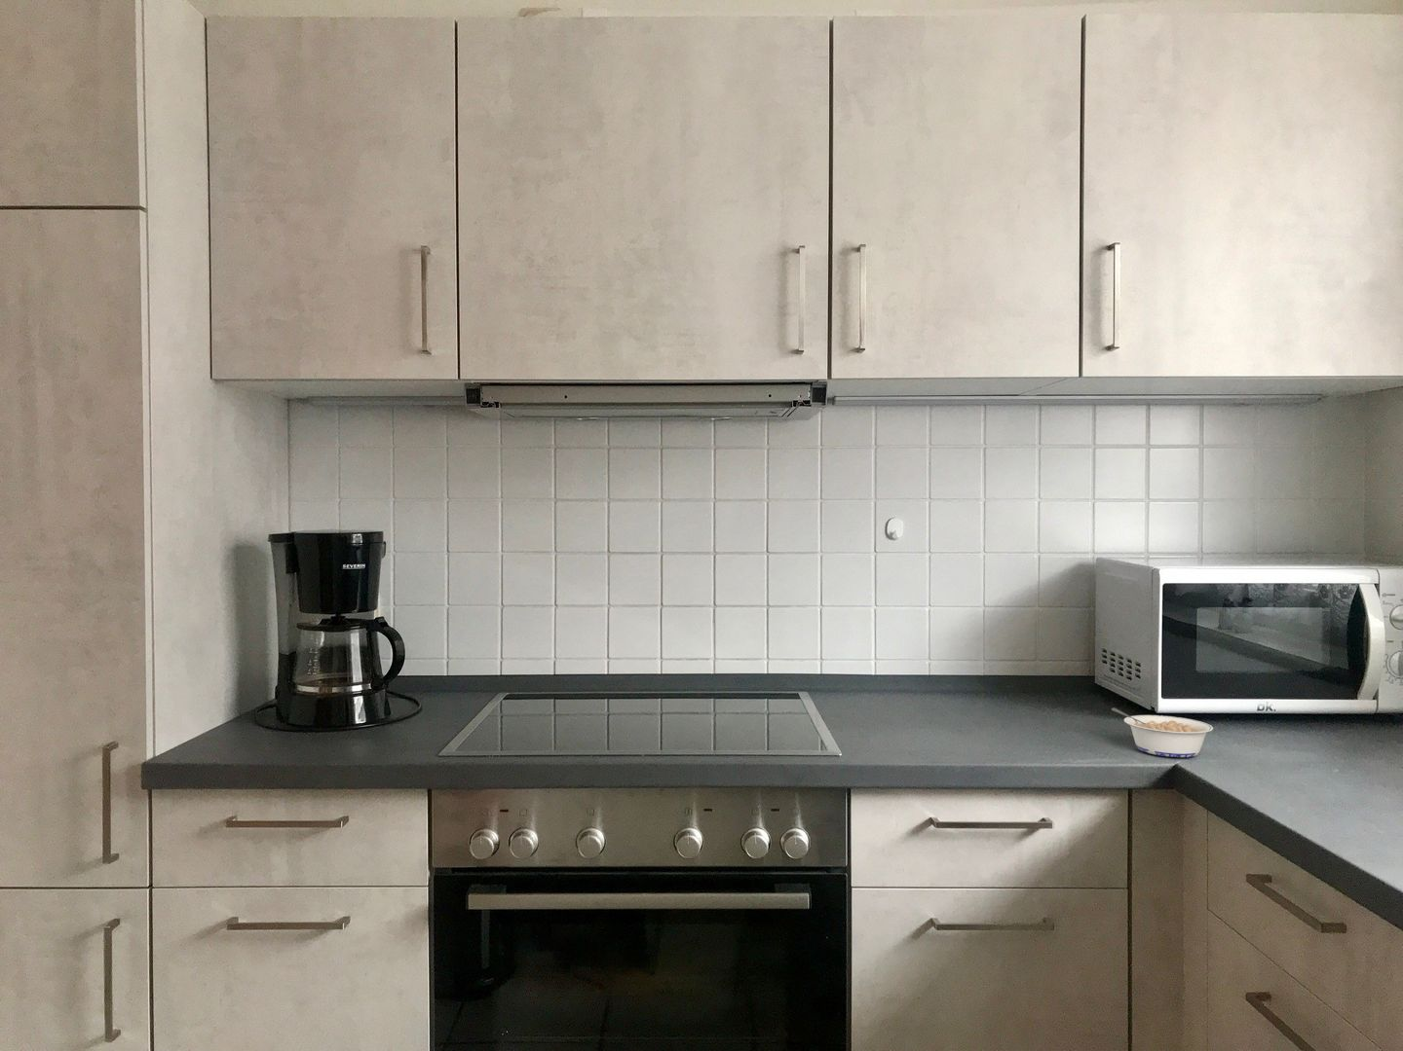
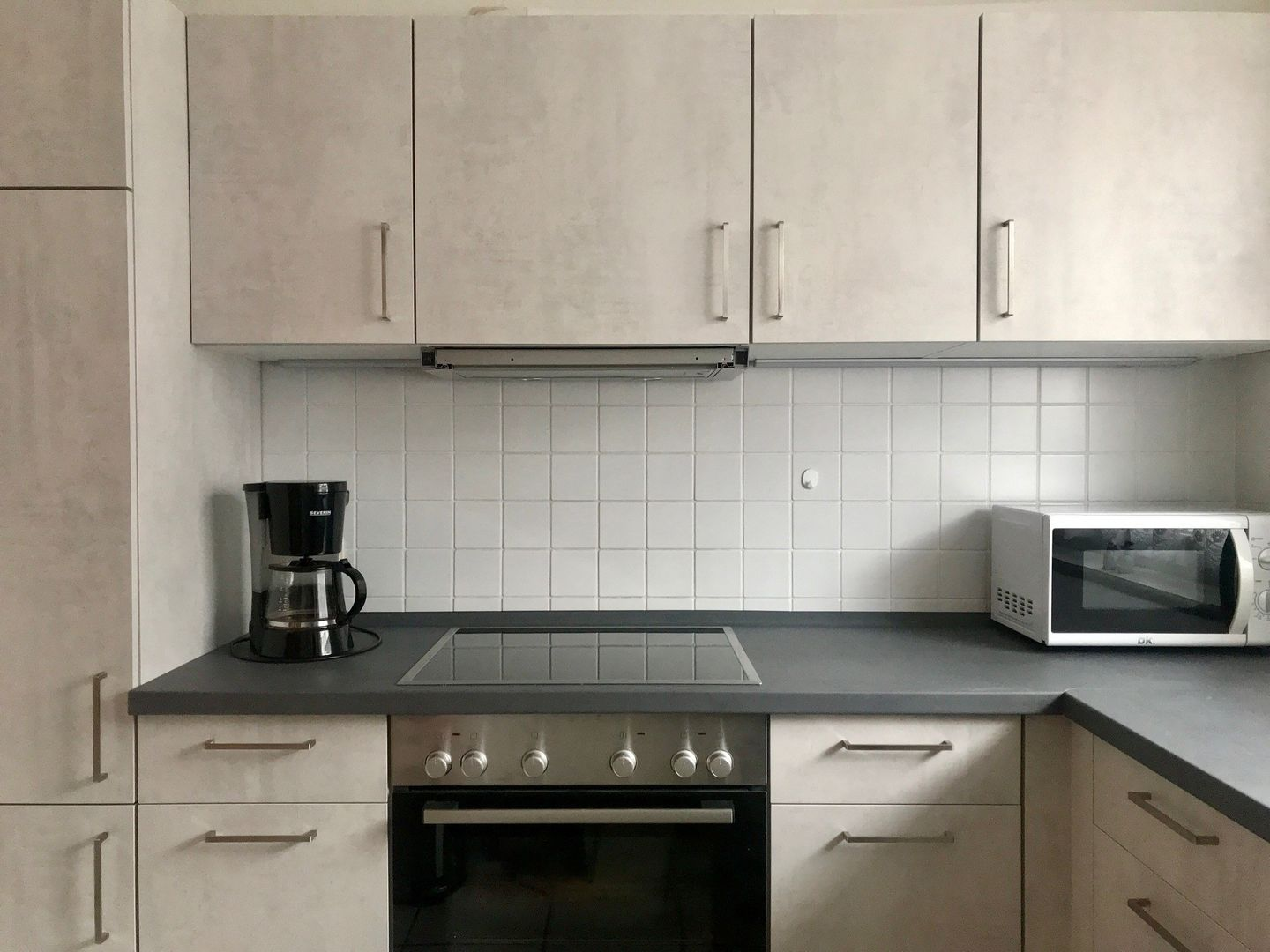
- legume (1163, 734)
